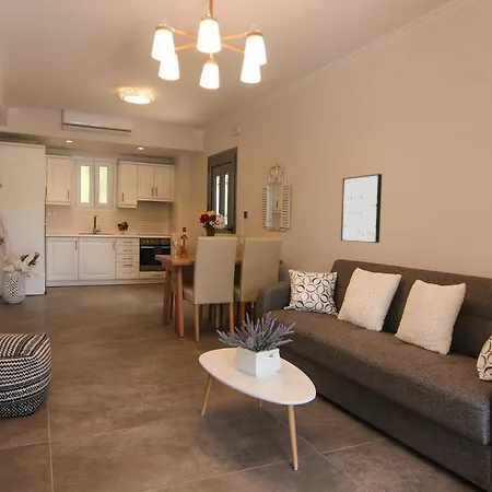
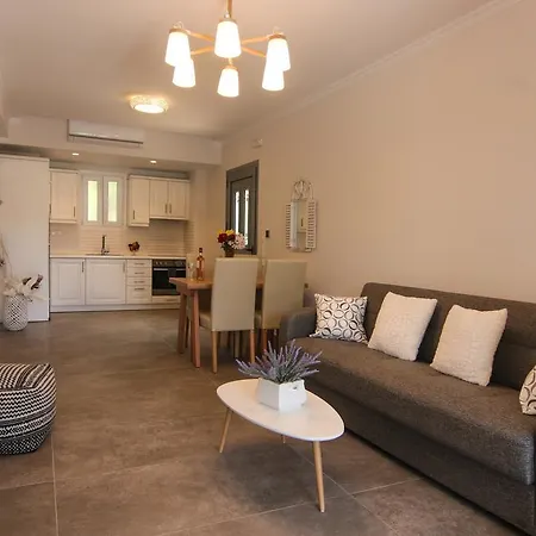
- wall art (360, 209)
